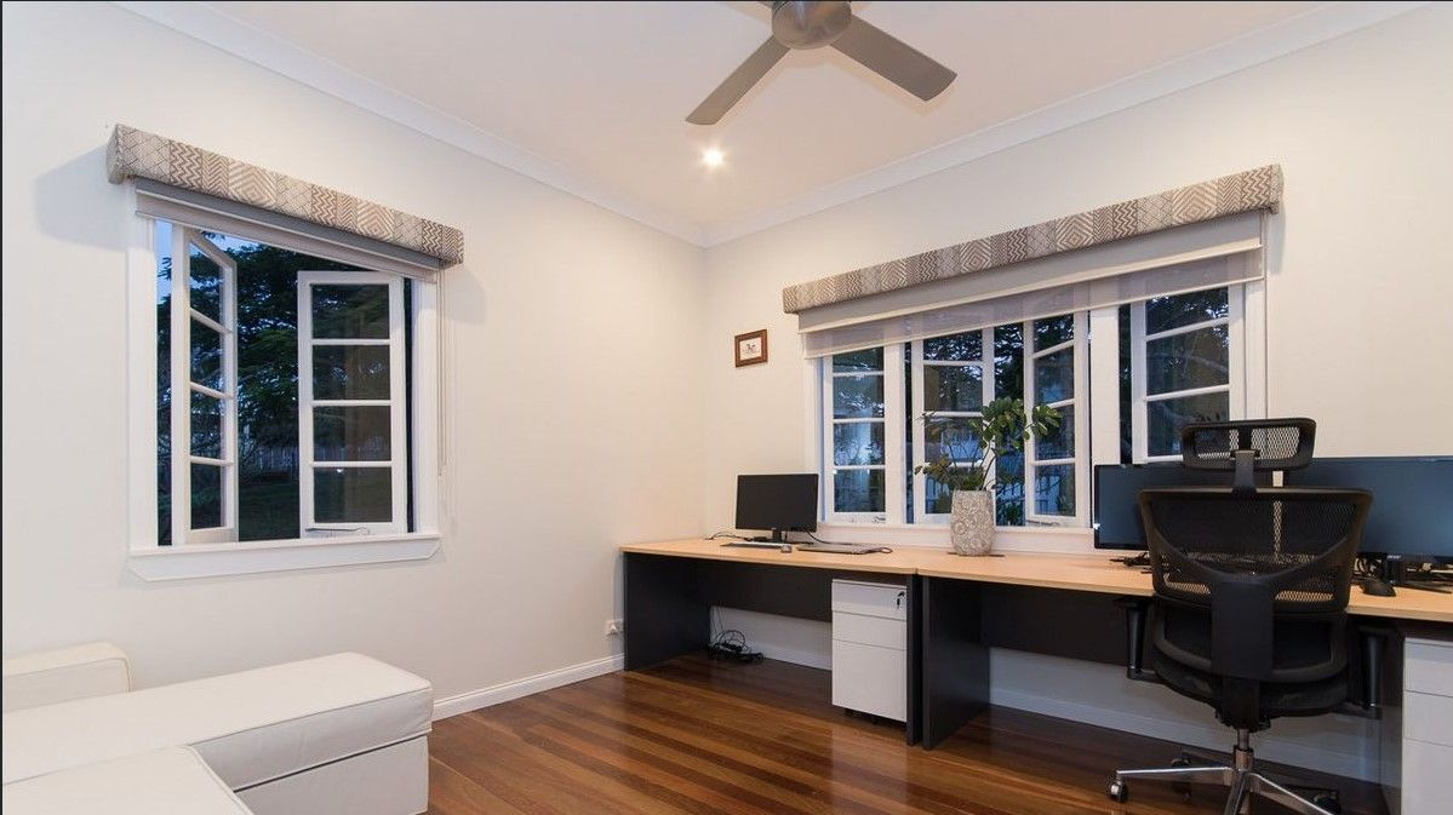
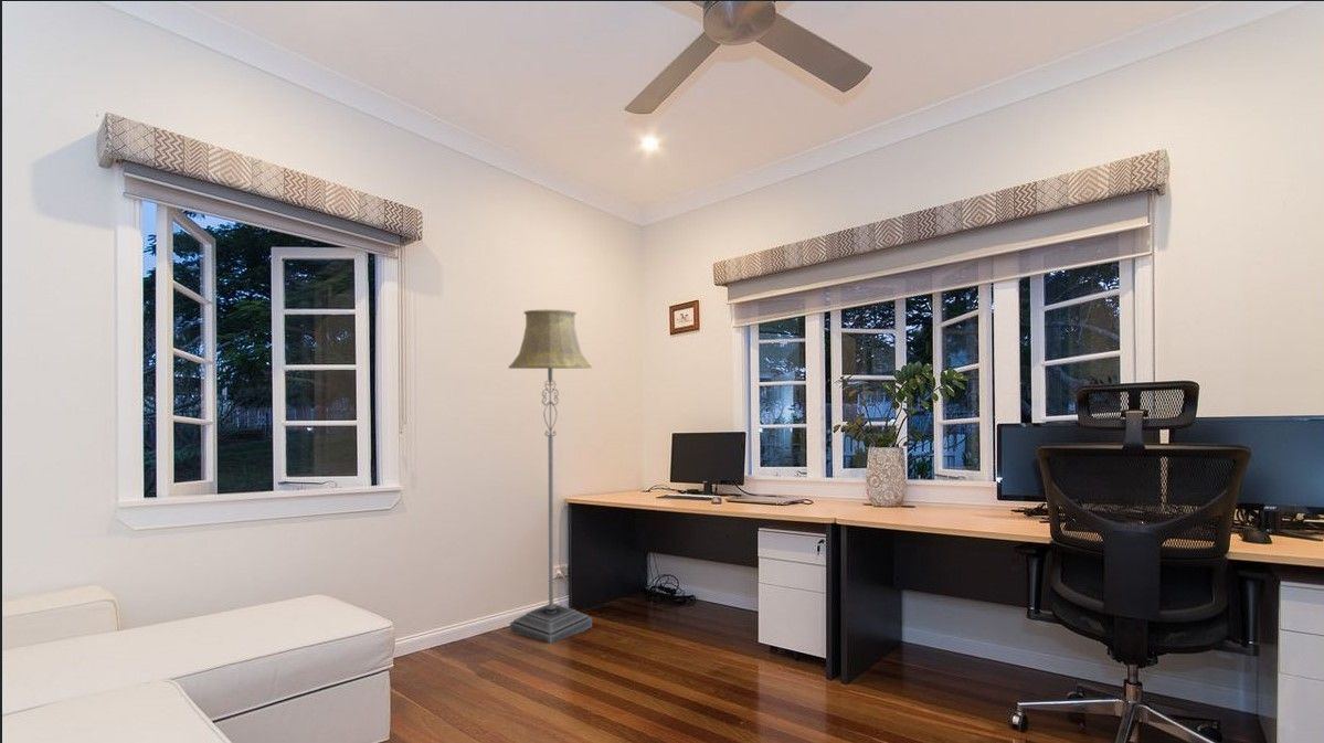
+ floor lamp (551, 470)
